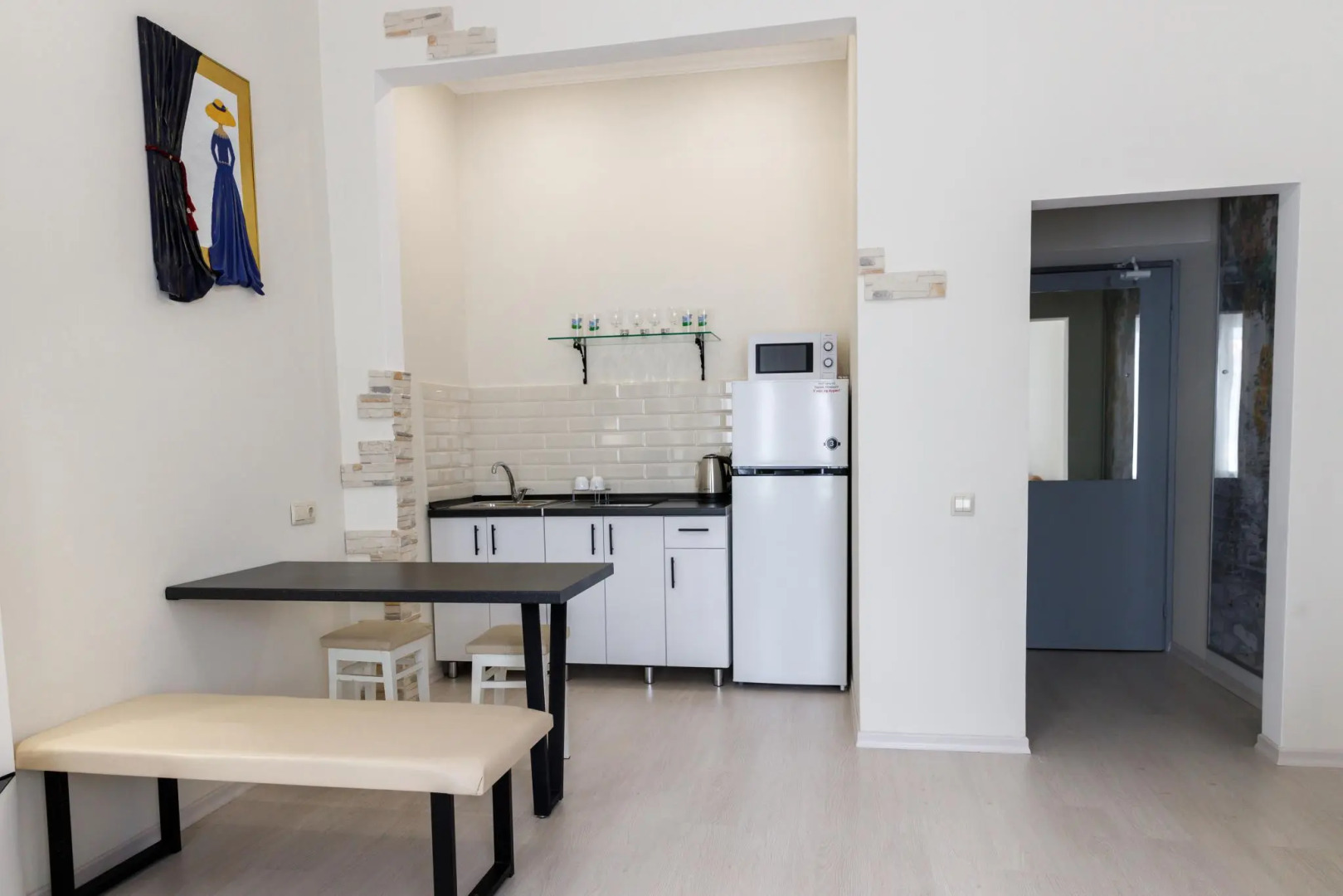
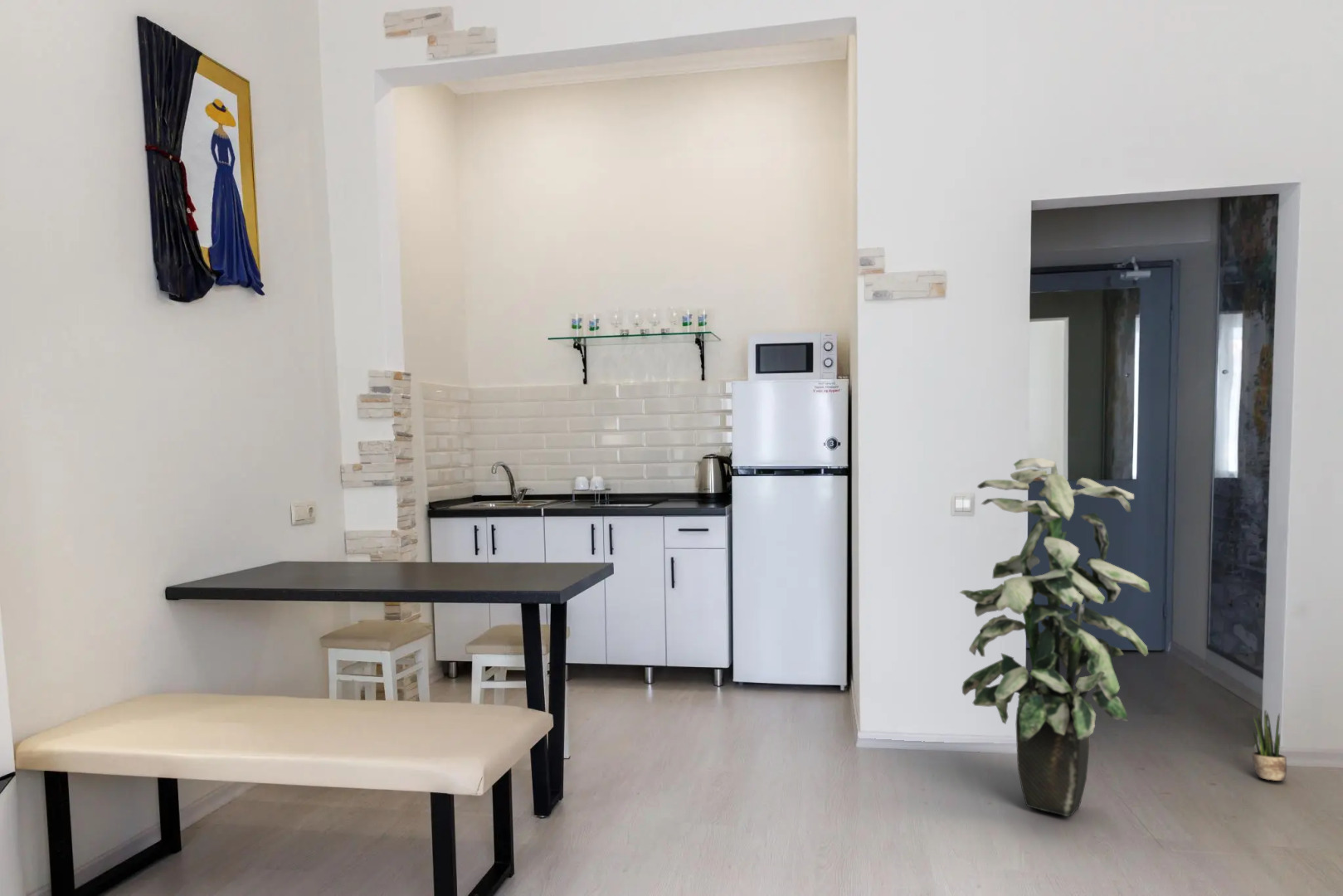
+ potted plant (1268, 743)
+ indoor plant (1044, 630)
